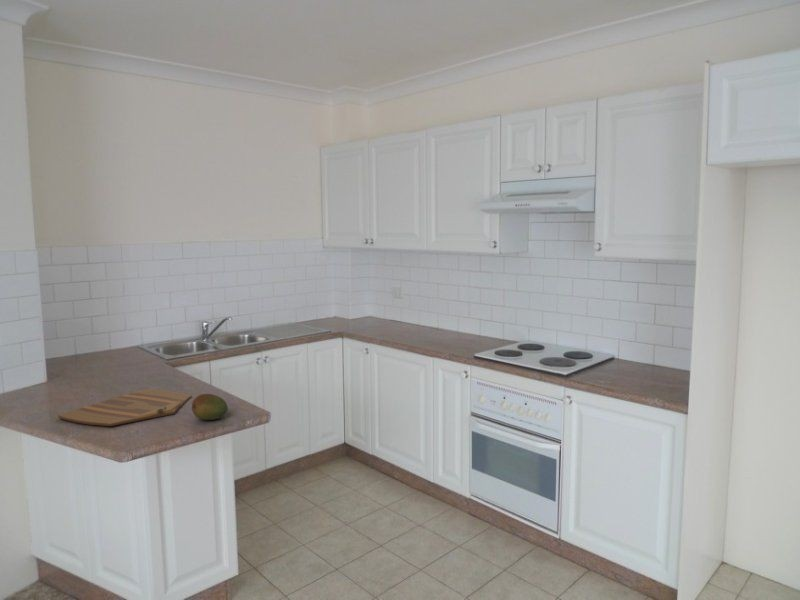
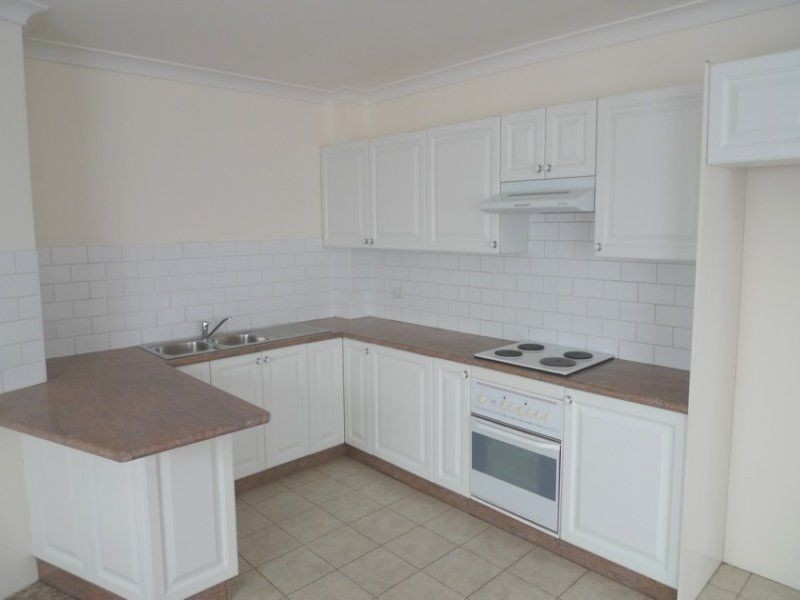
- cutting board (138, 405)
- fruit (209, 406)
